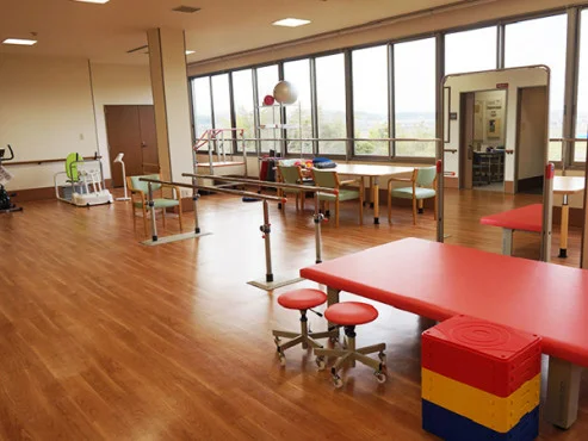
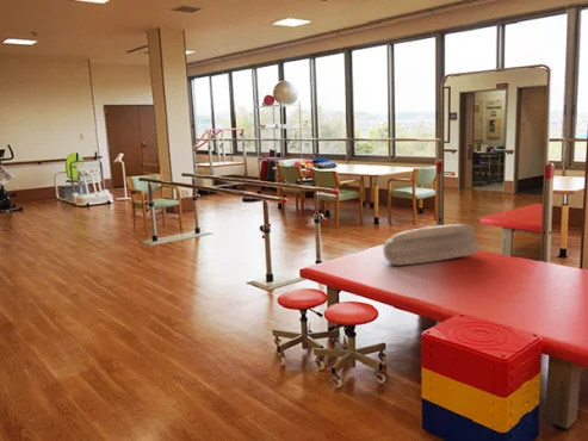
+ towel (429, 241)
